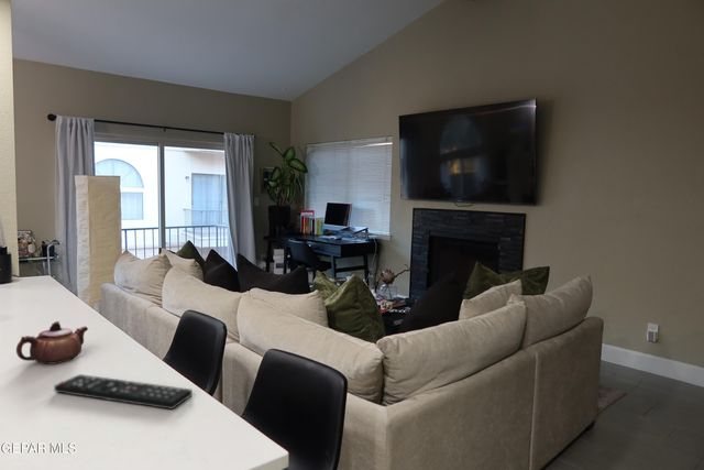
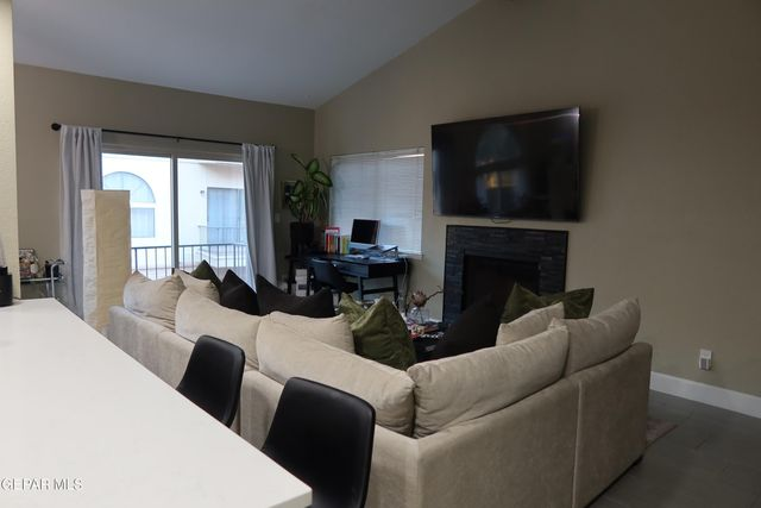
- remote control (122, 390)
- teapot (54, 340)
